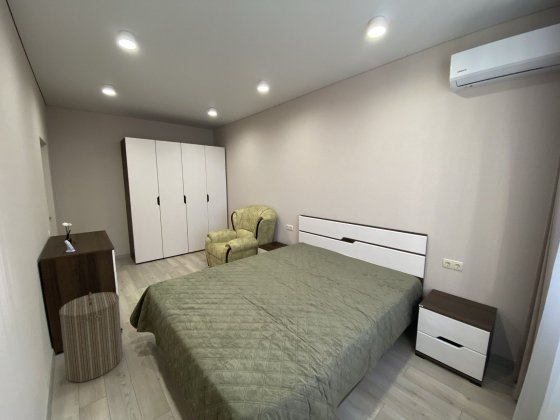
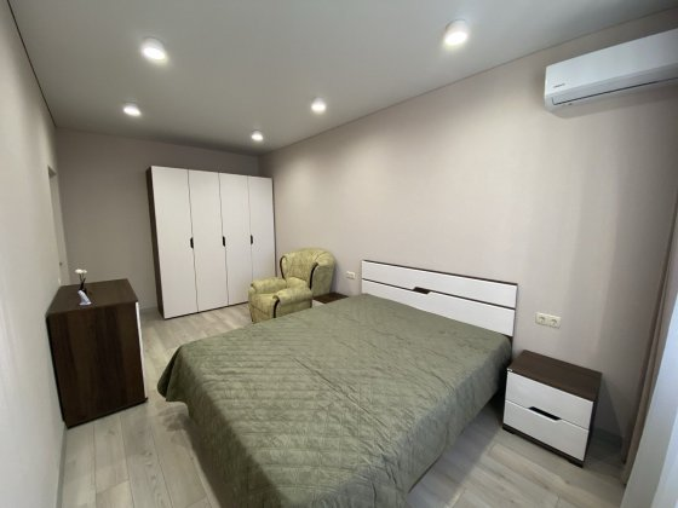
- laundry hamper (93, 328)
